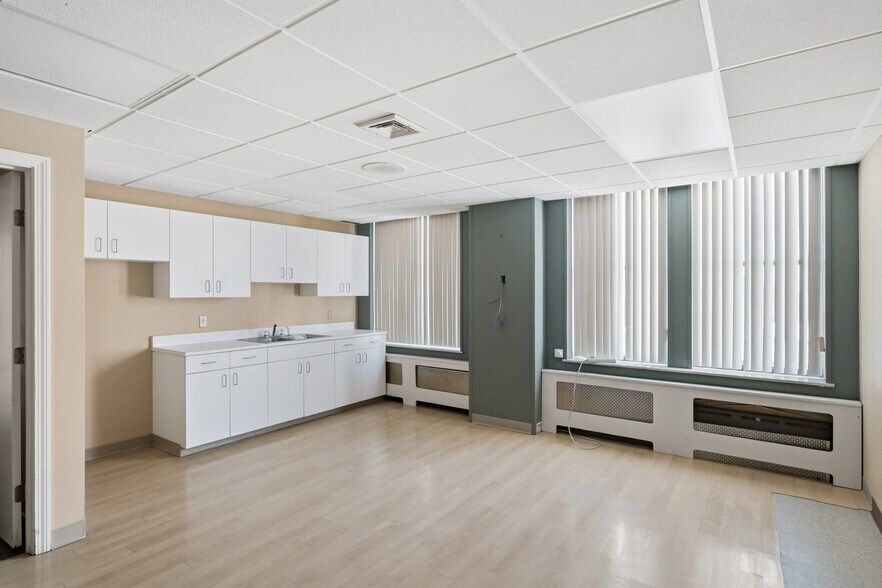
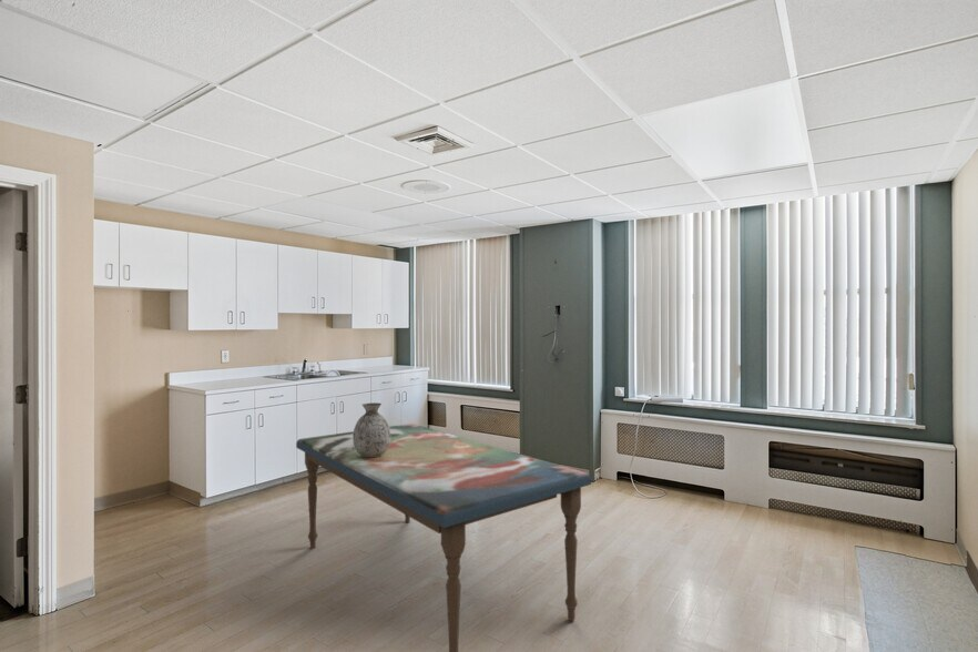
+ vase (371, 429)
+ dining table (424, 515)
